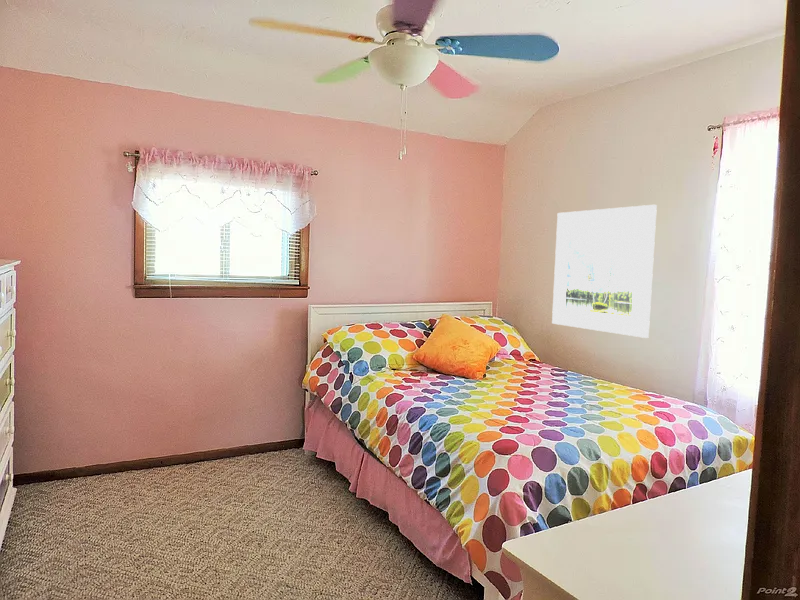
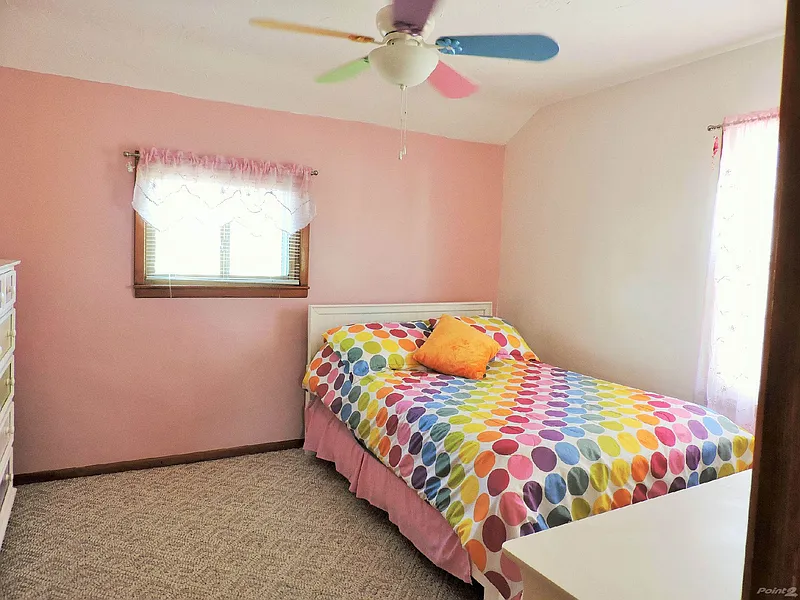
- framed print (599, 270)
